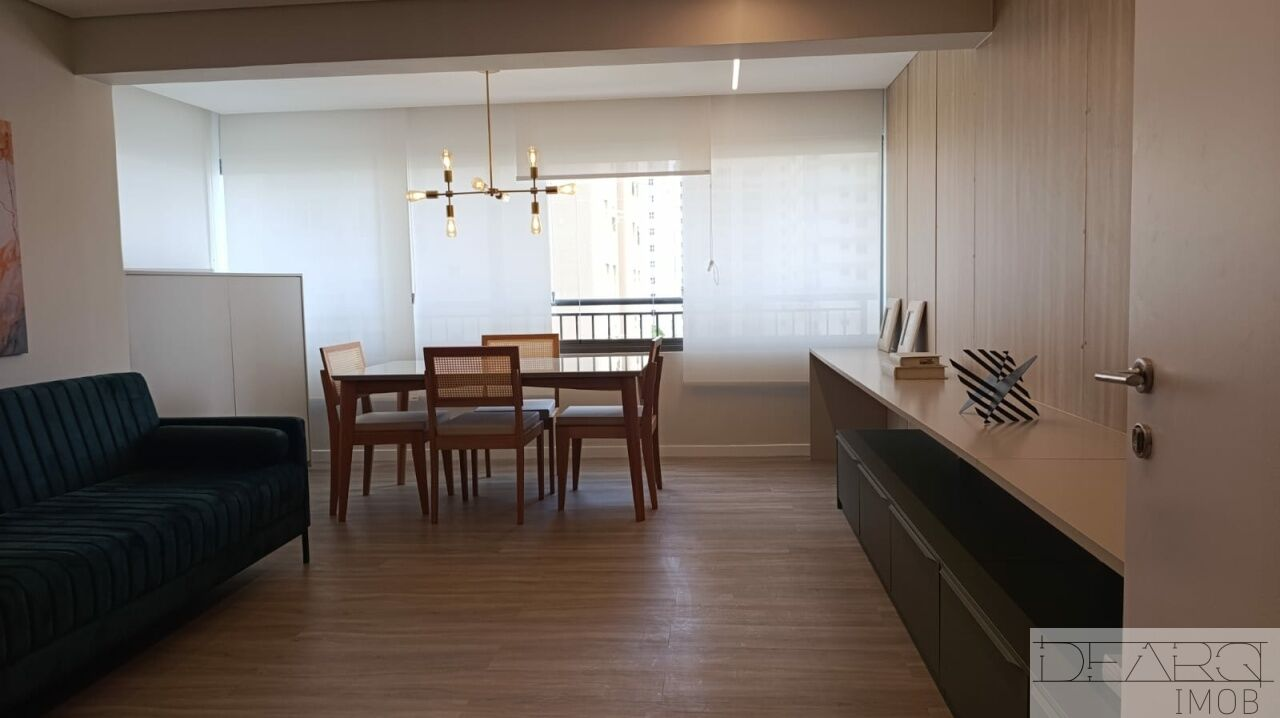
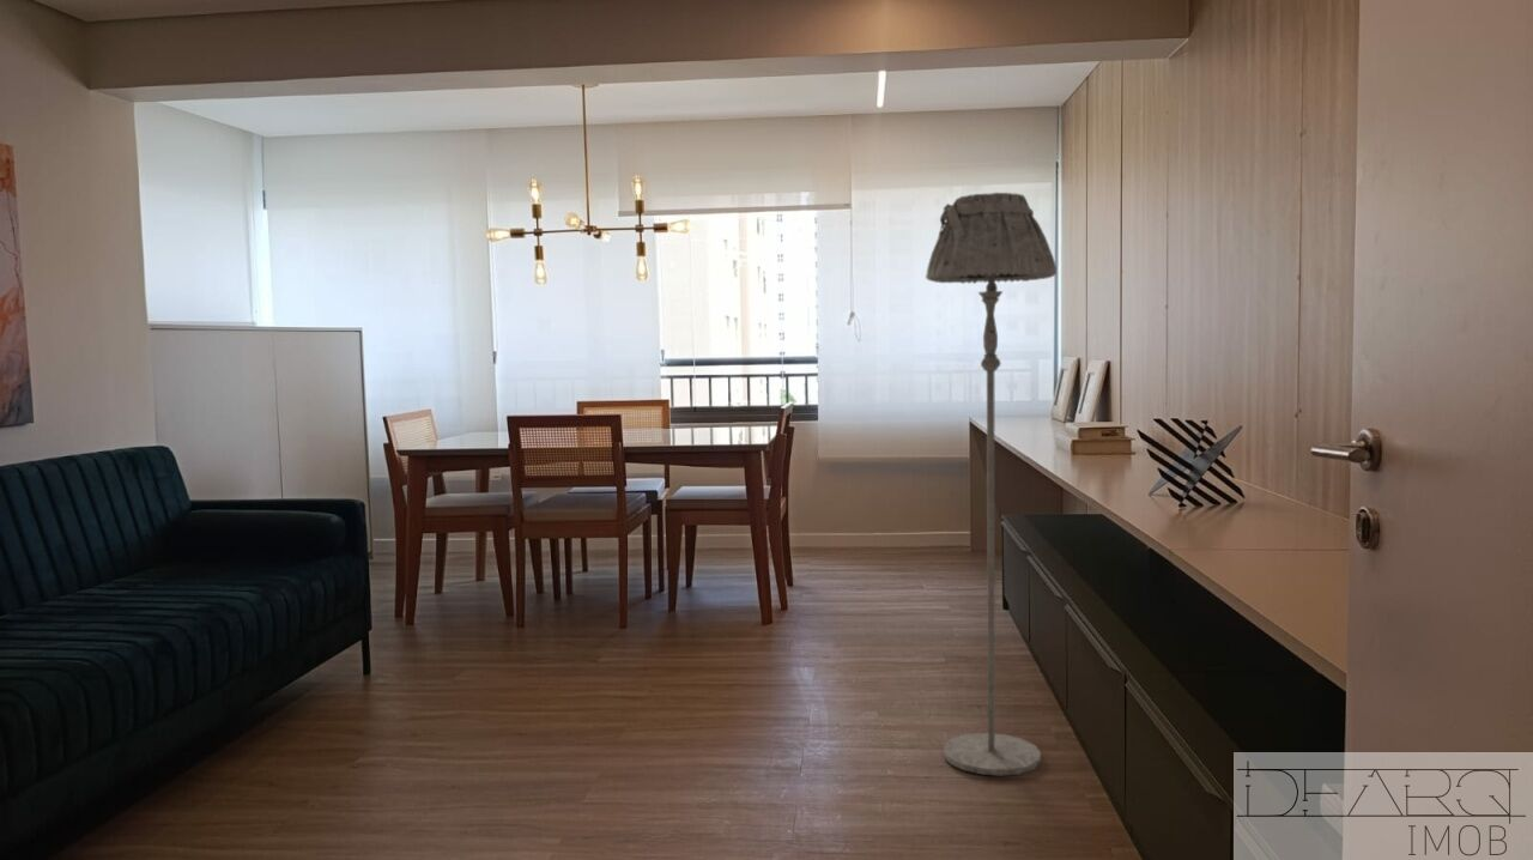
+ floor lamp (990, 482)
